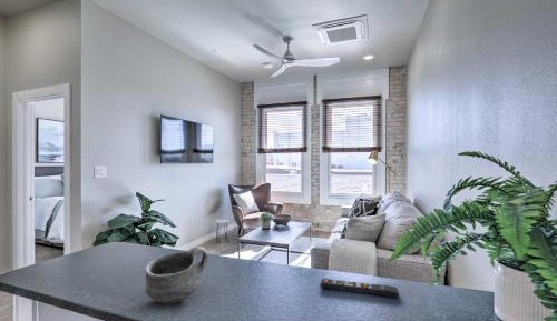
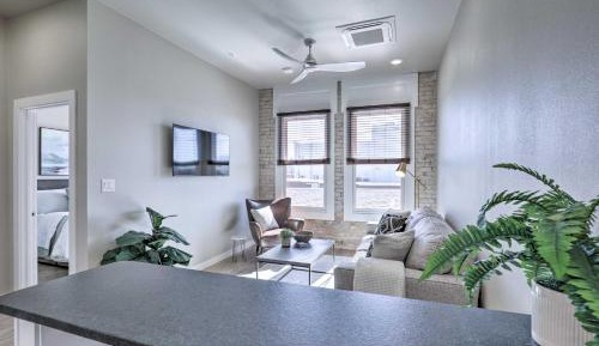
- bowl (177, 272)
- remote control (358, 287)
